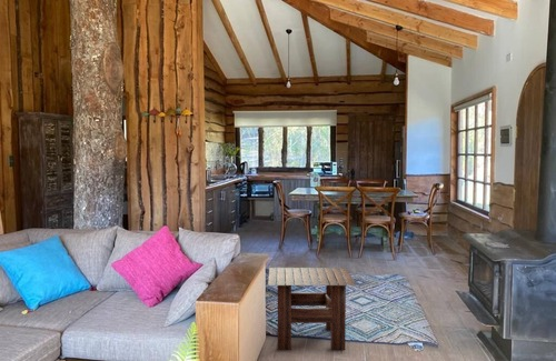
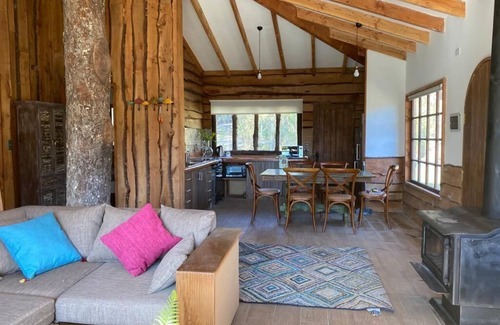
- side table (309, 308)
